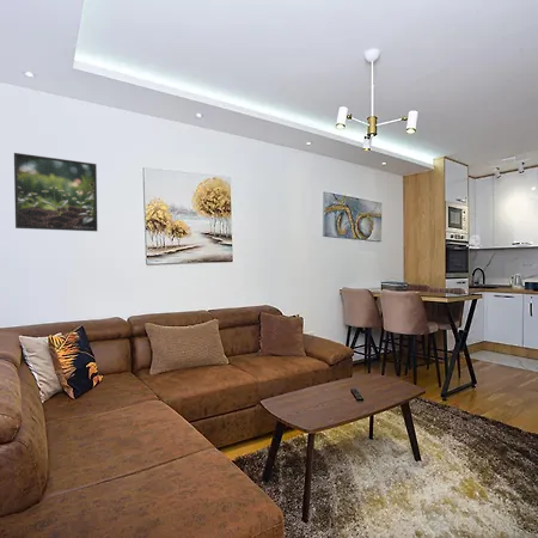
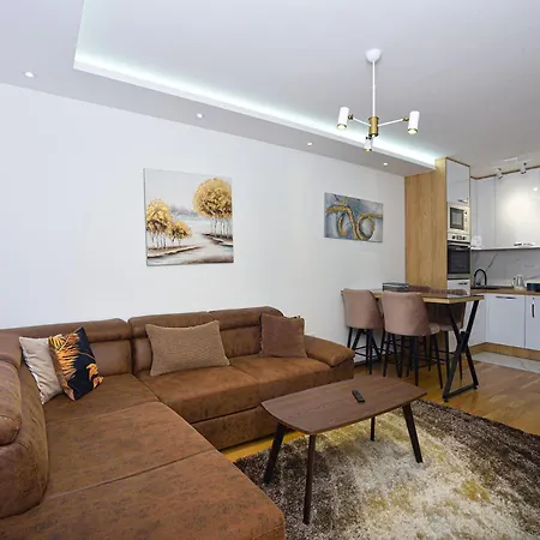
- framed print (57, 194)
